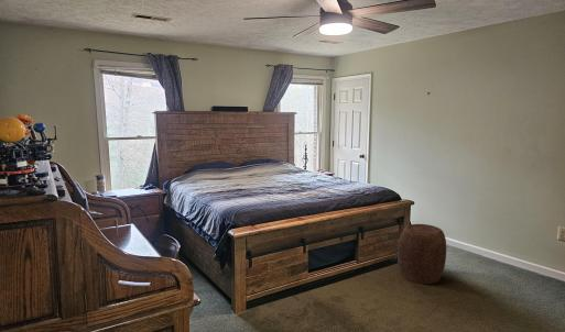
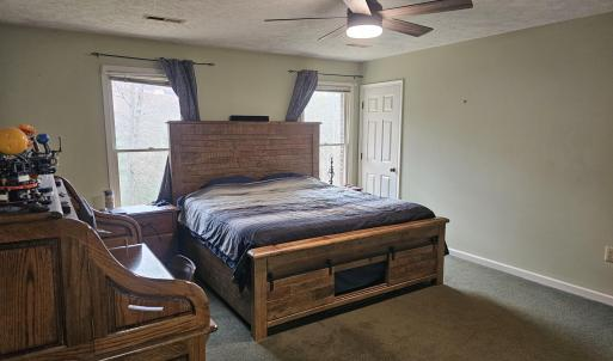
- stool (421, 252)
